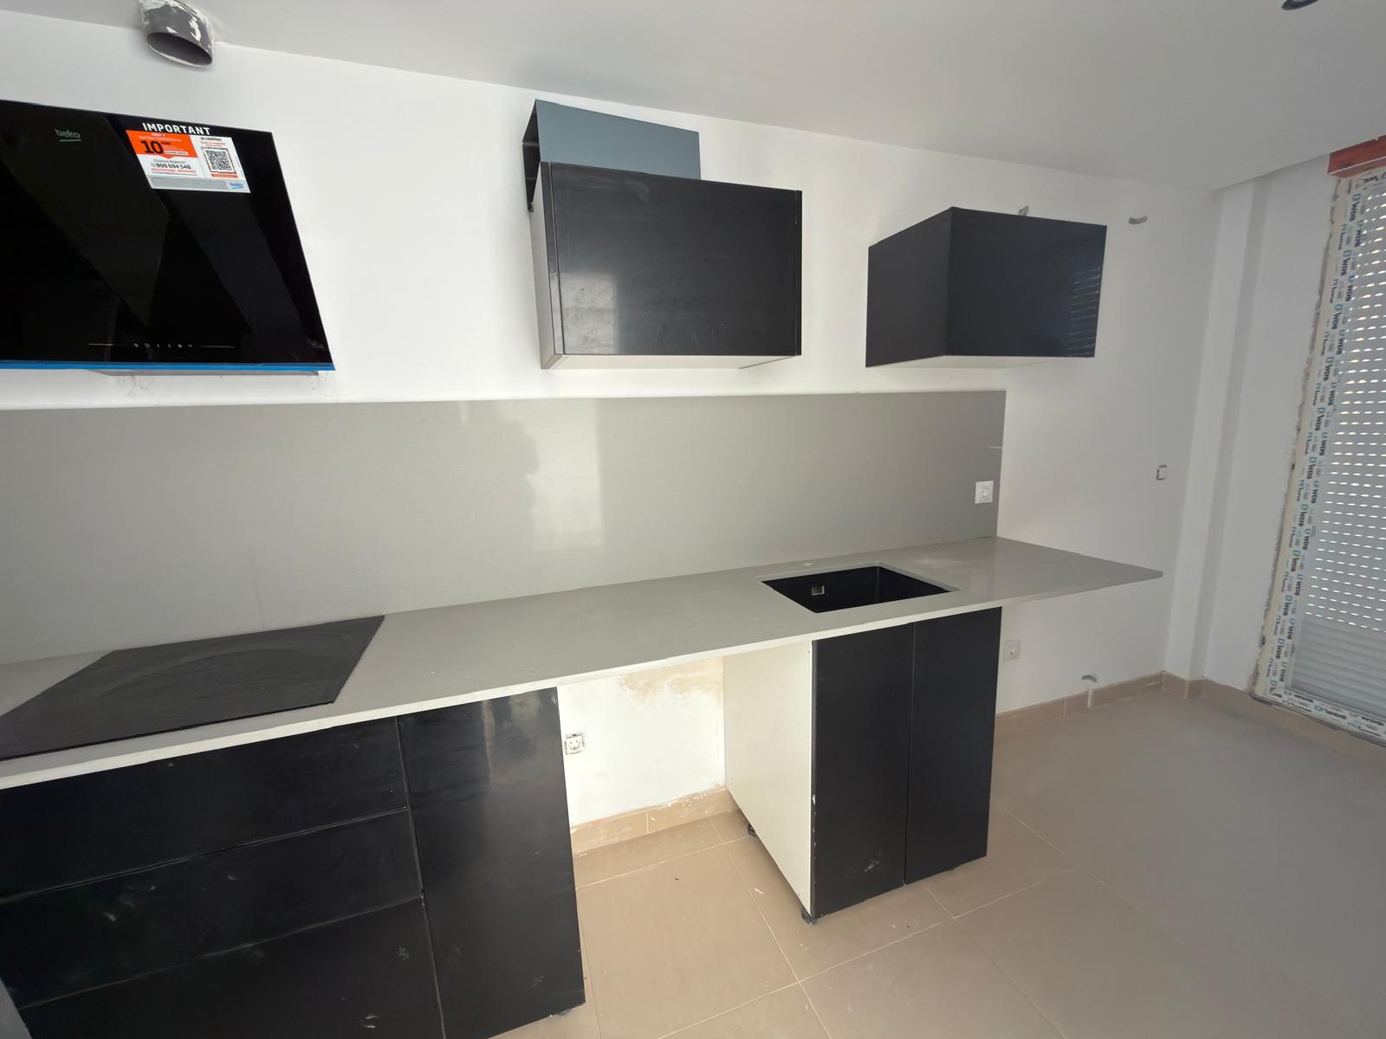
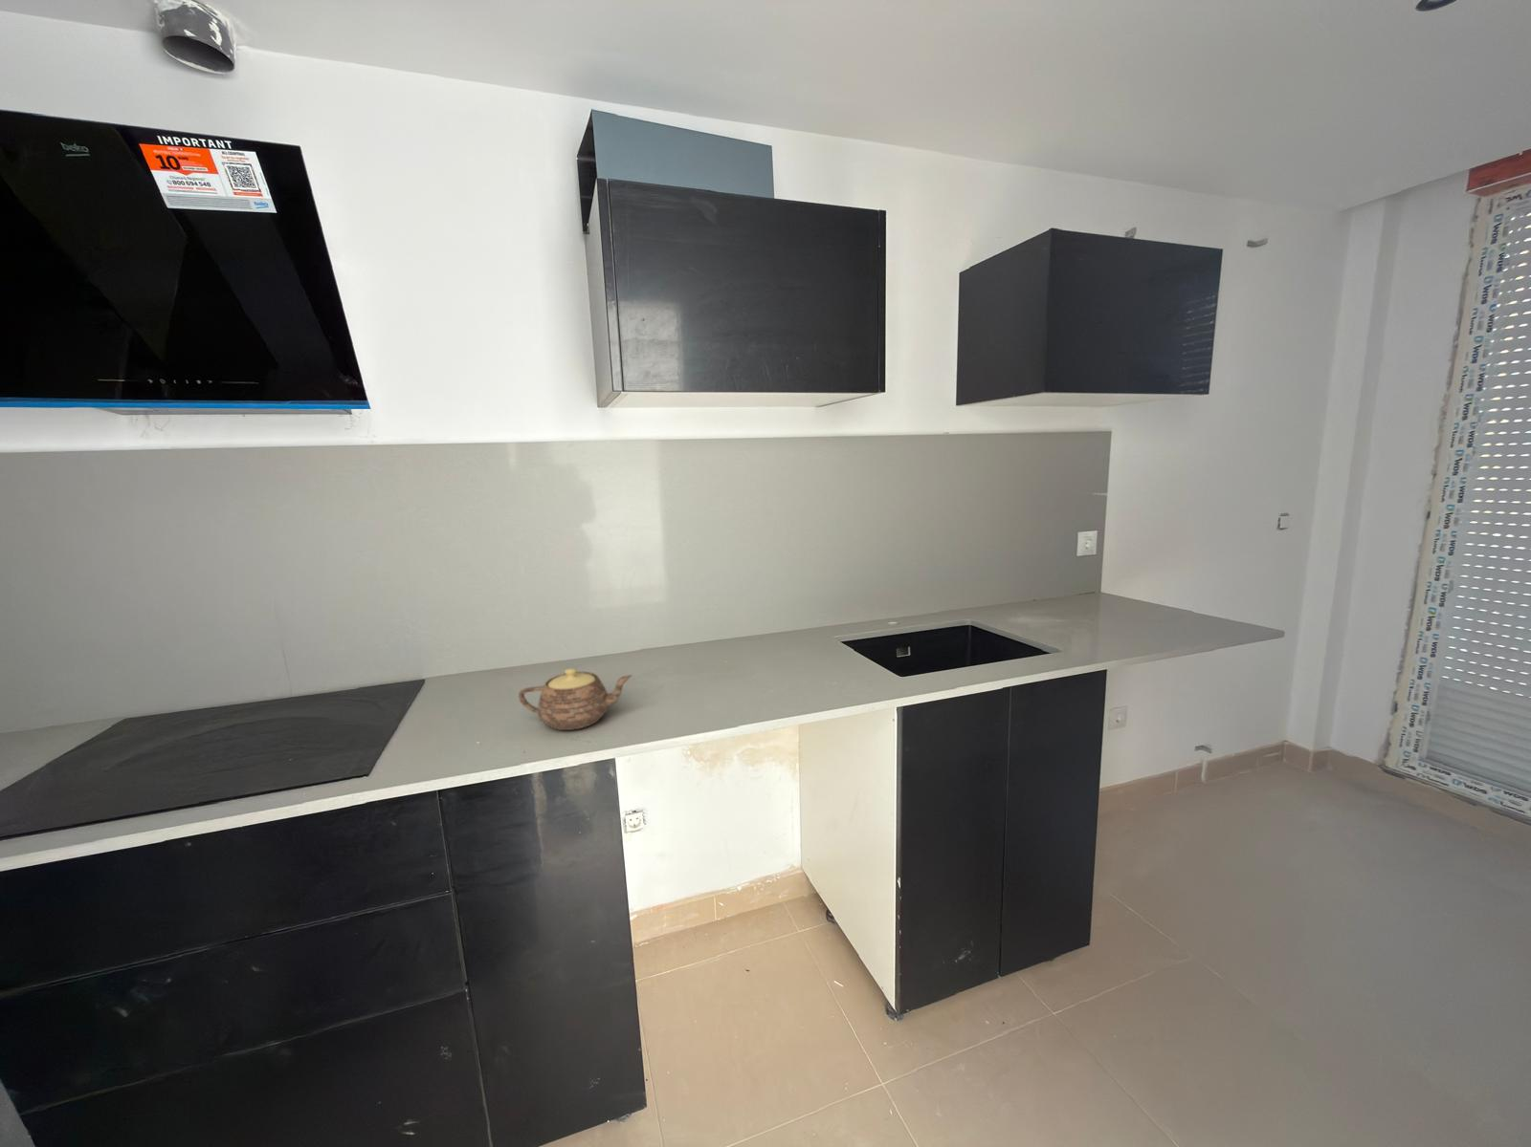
+ teapot (576, 694)
